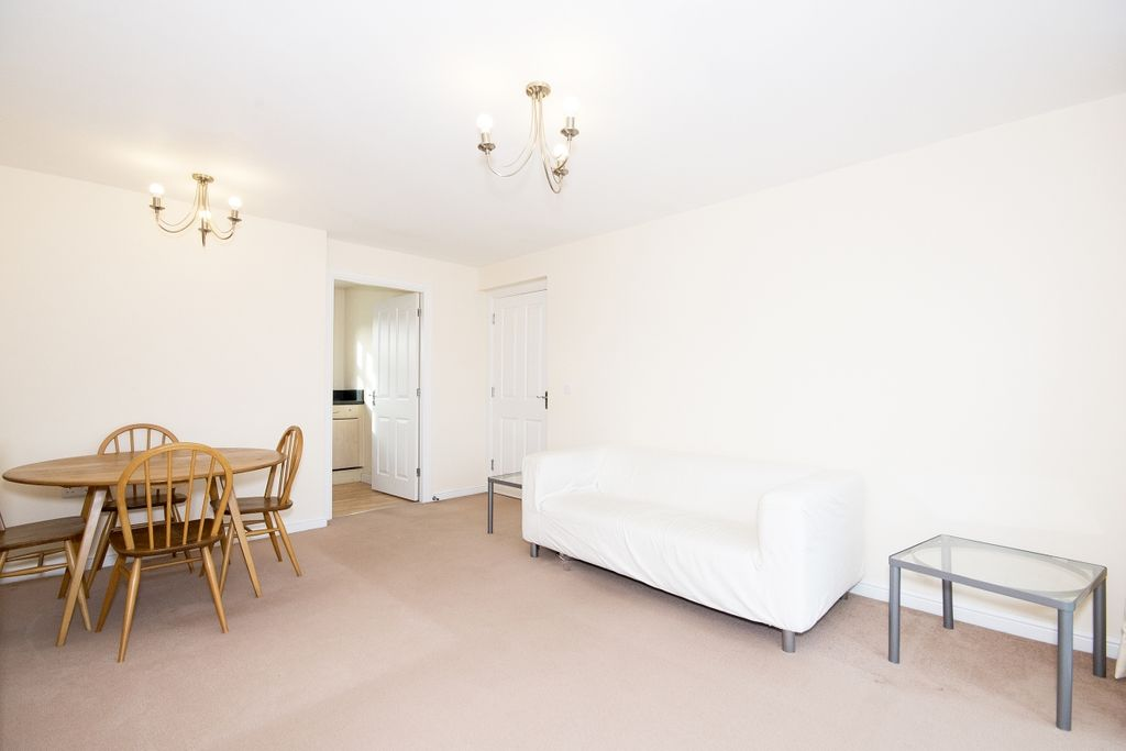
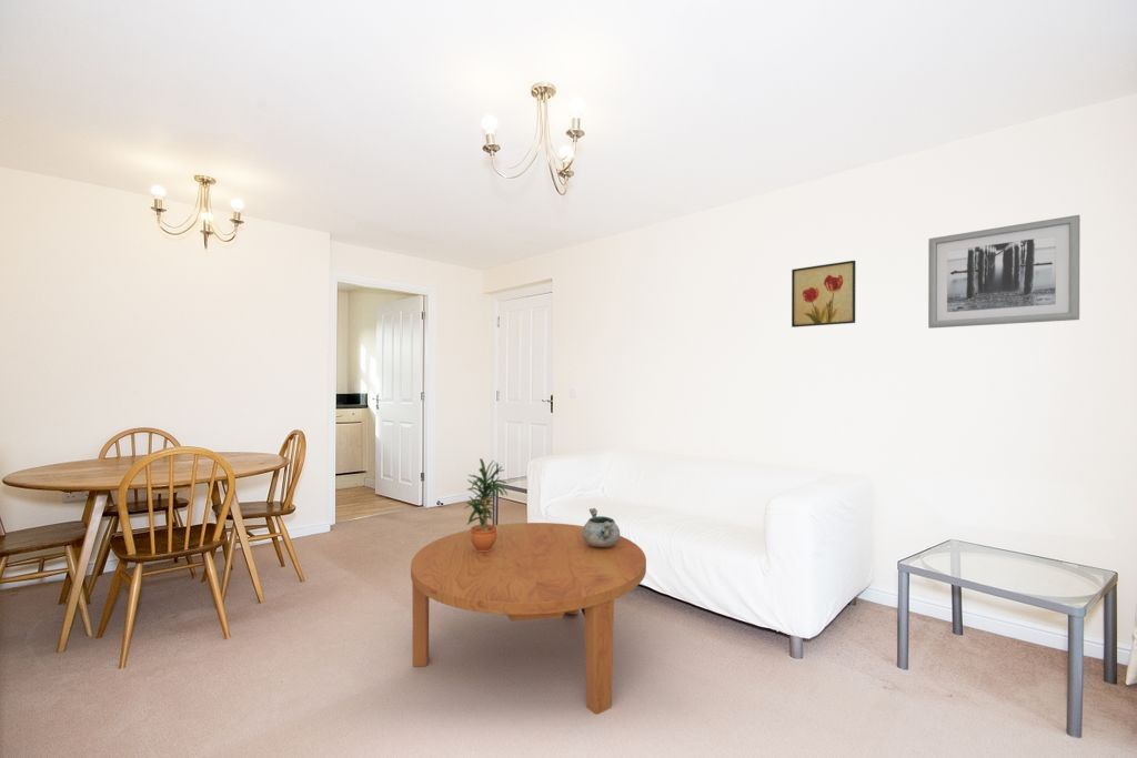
+ potted plant (486, 505)
+ wall art (998, 275)
+ decorative bowl (601, 529)
+ wall art (823, 295)
+ coffee table (530, 604)
